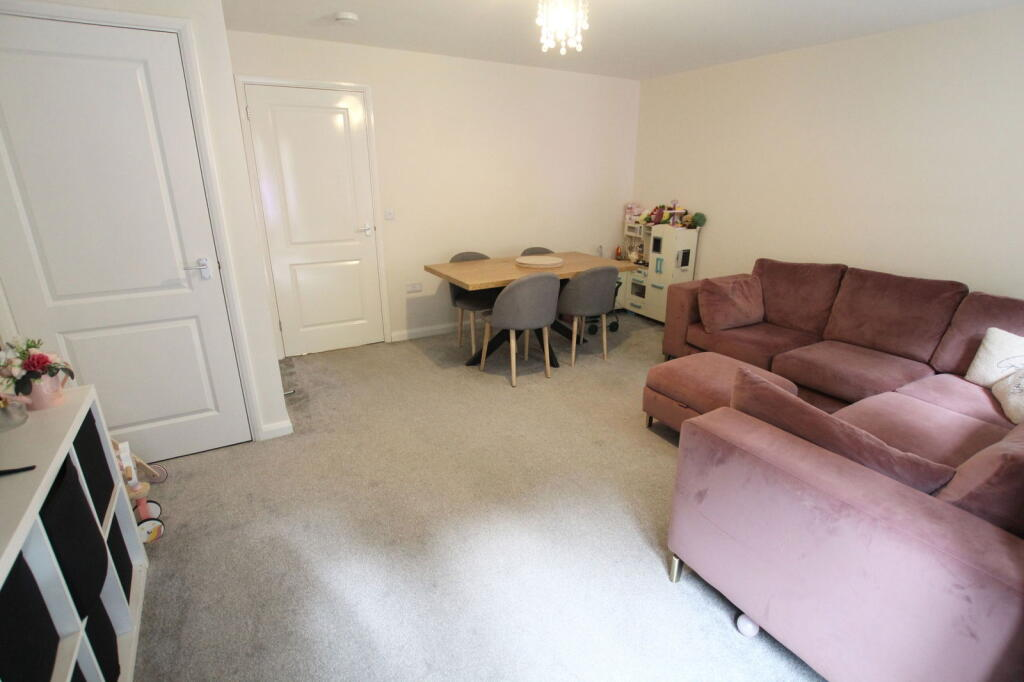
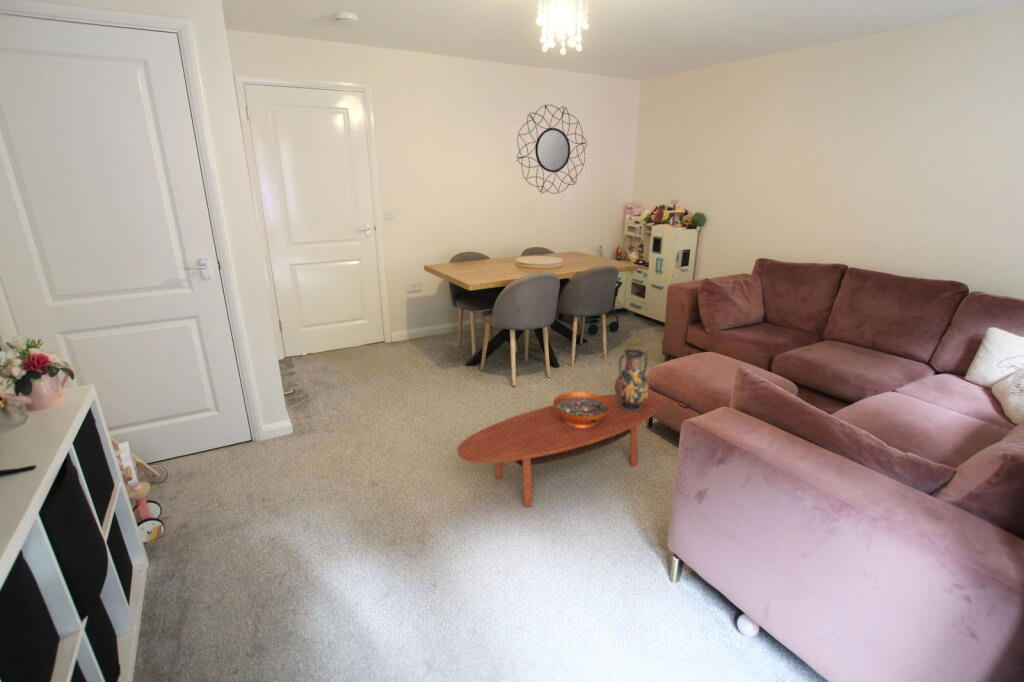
+ coffee table (568, 446)
+ decorative bowl (581, 411)
+ vase (632, 379)
+ home mirror (552, 150)
